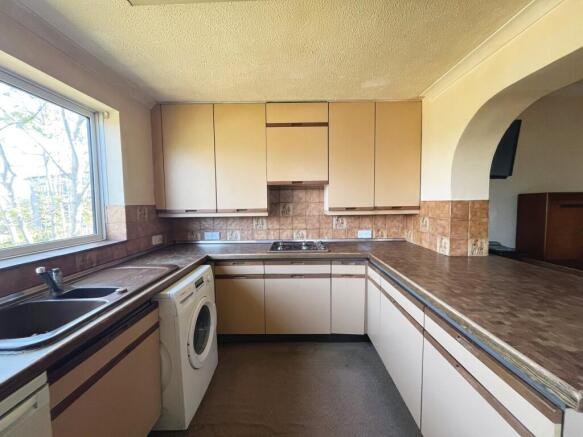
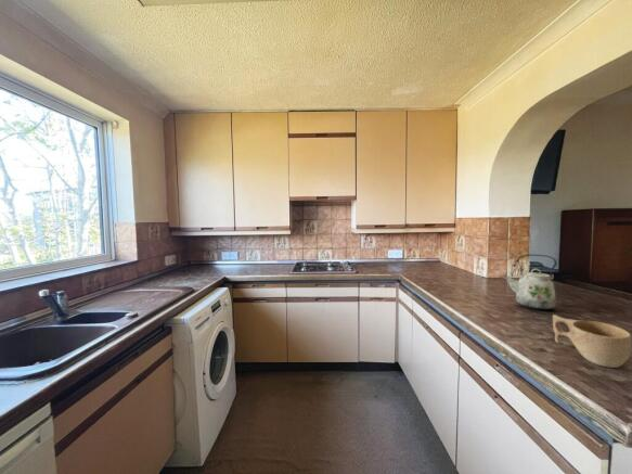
+ cup (588, 340)
+ kettle (528, 280)
